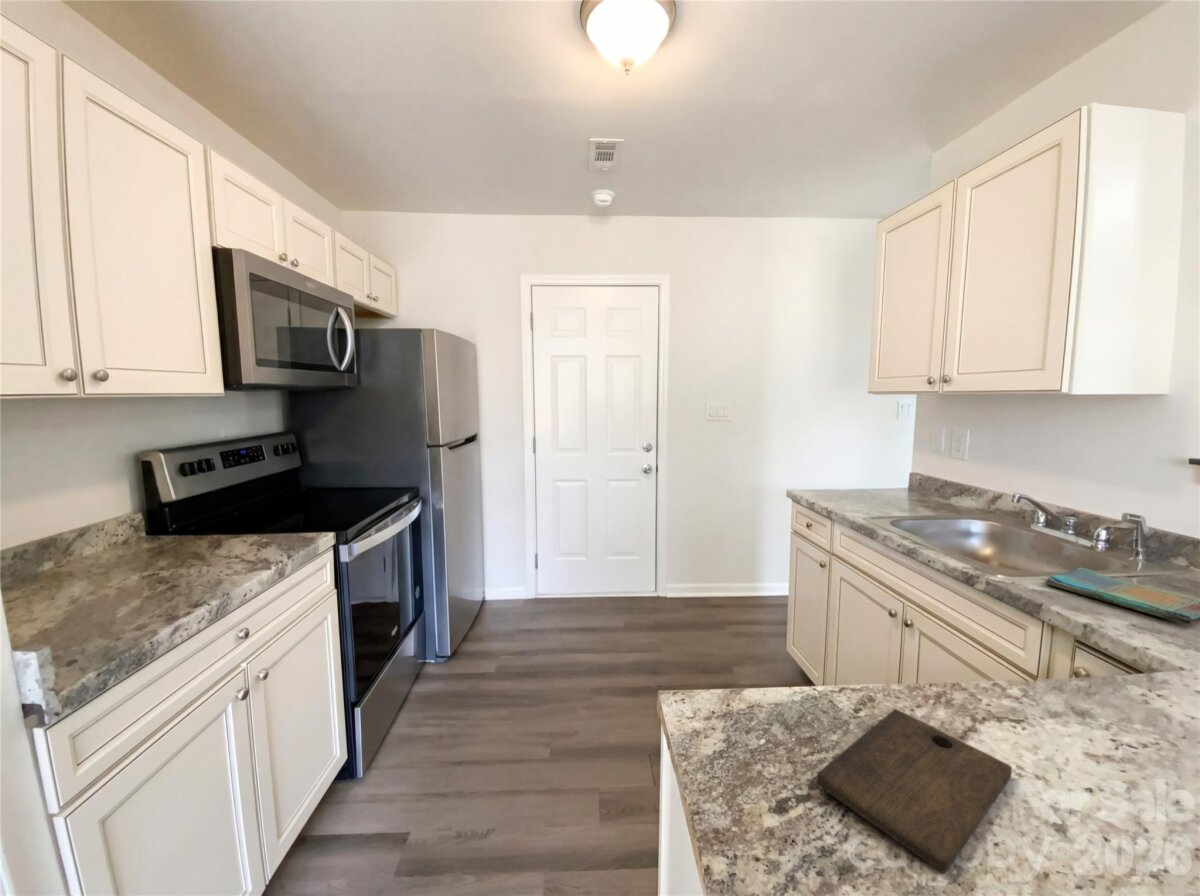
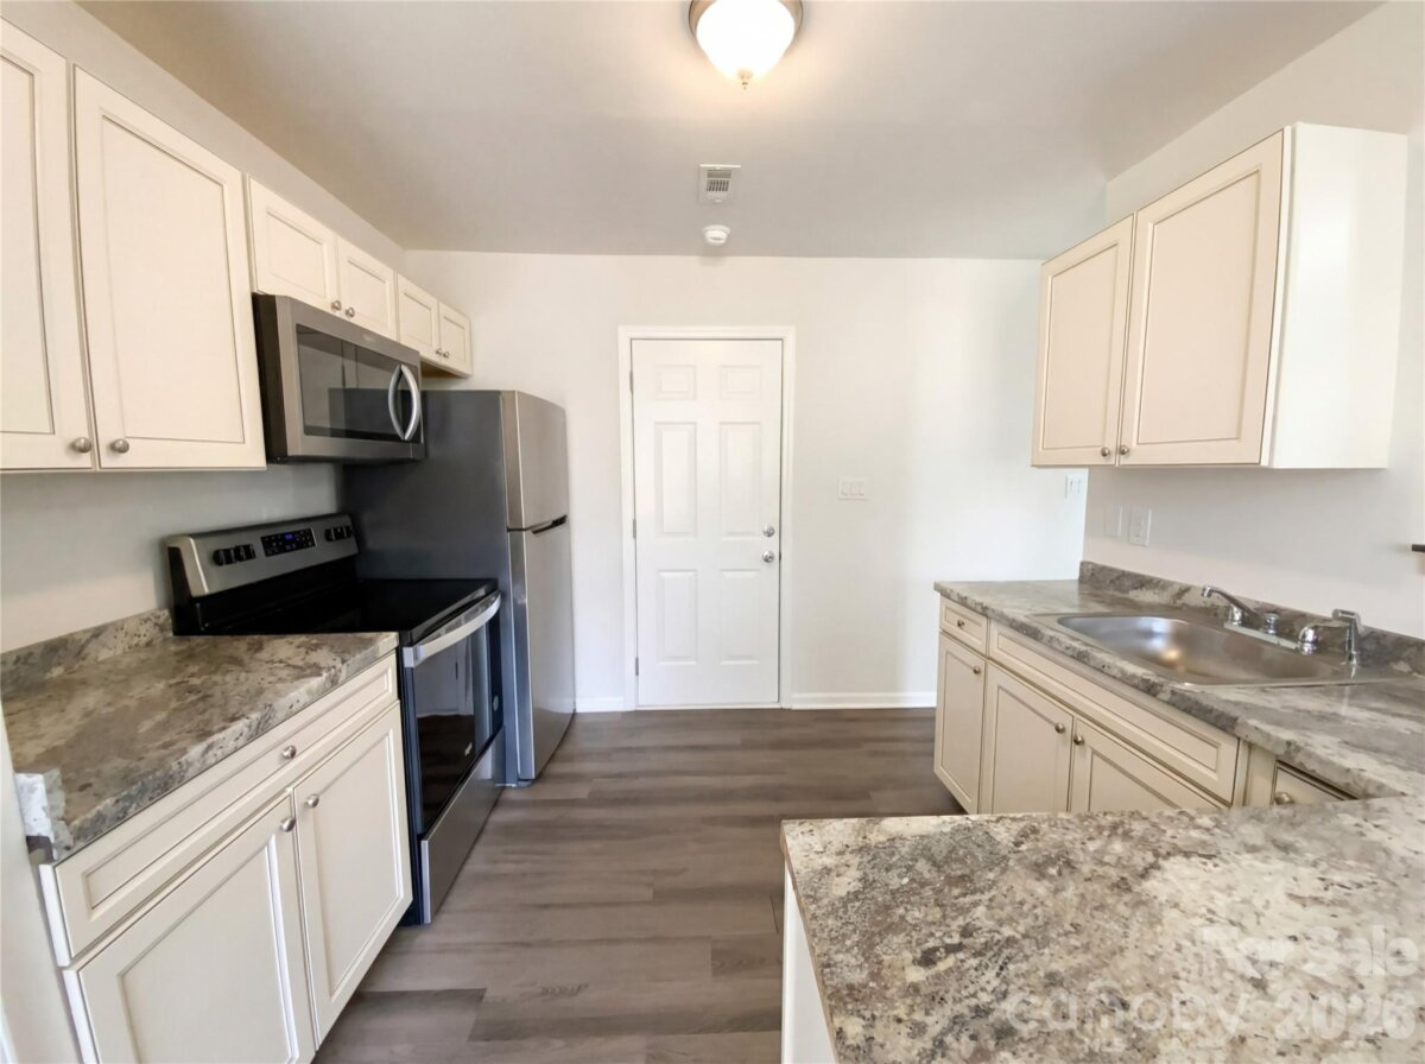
- cutting board (914, 775)
- dish towel (1129, 592)
